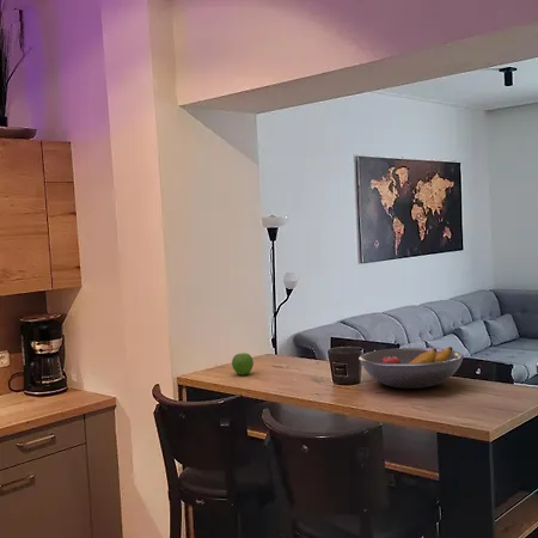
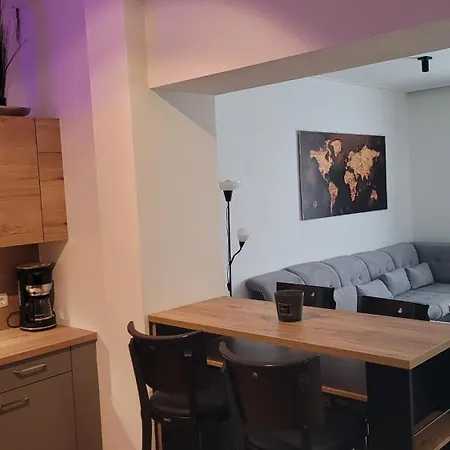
- fruit (243, 363)
- fruit bowl (410, 366)
